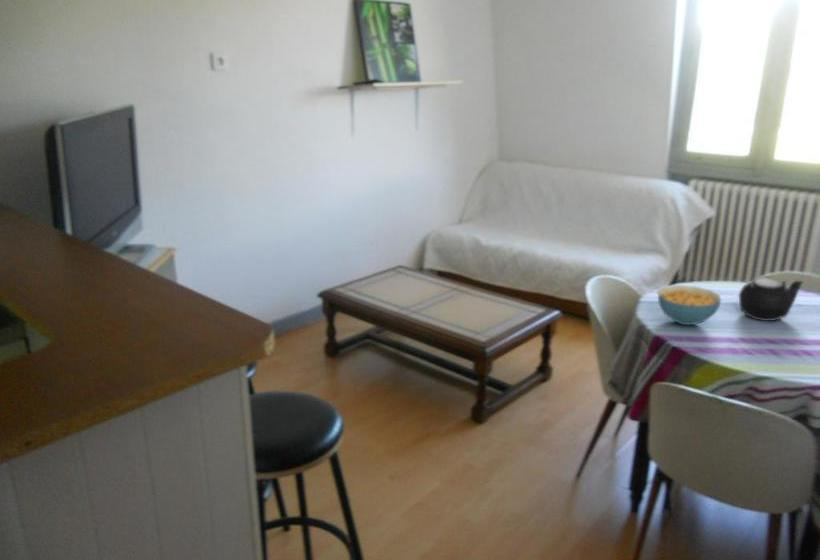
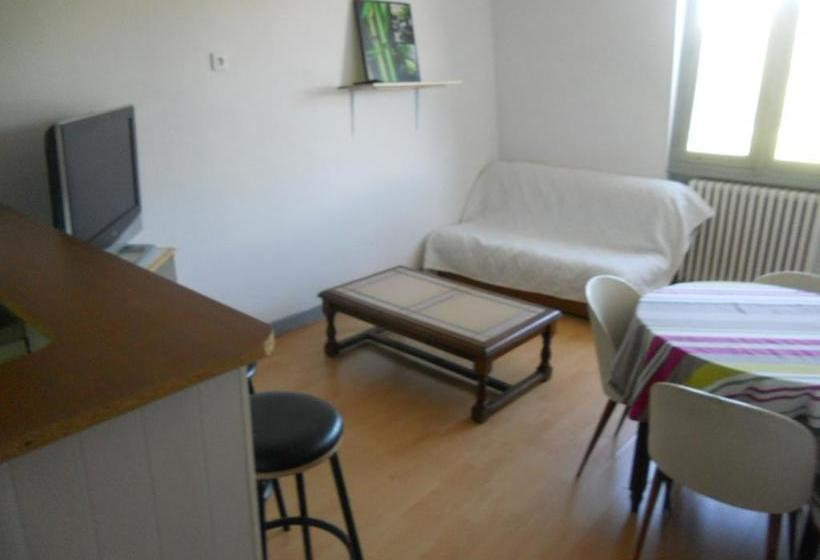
- teapot (770, 298)
- cereal bowl (687, 308)
